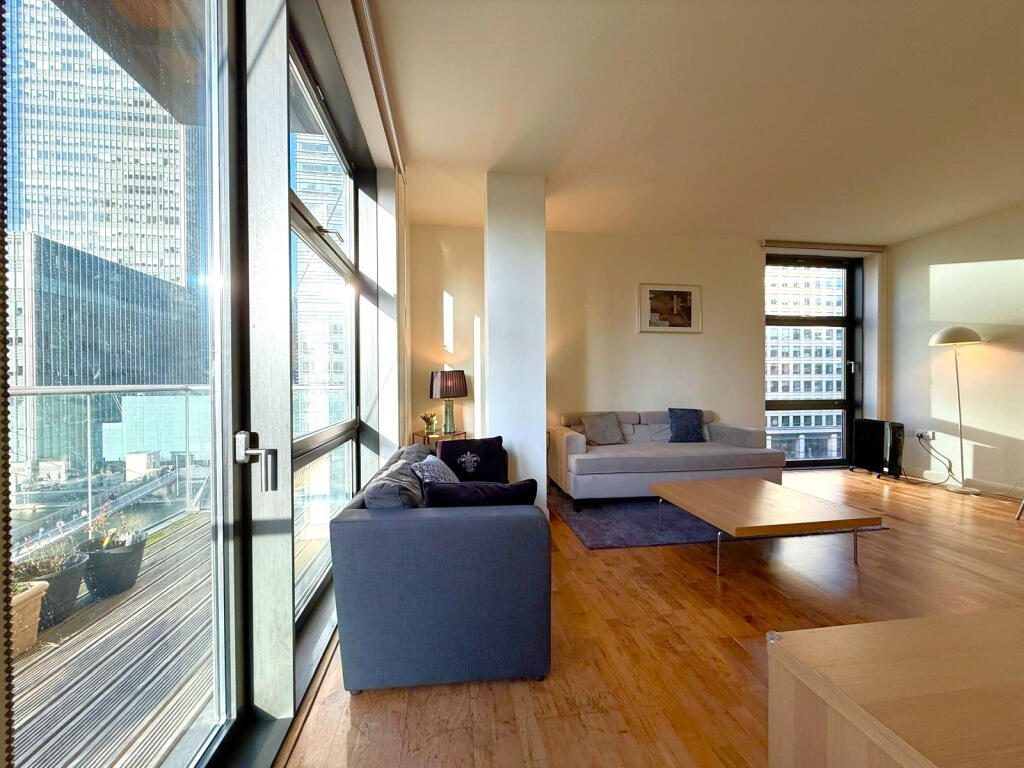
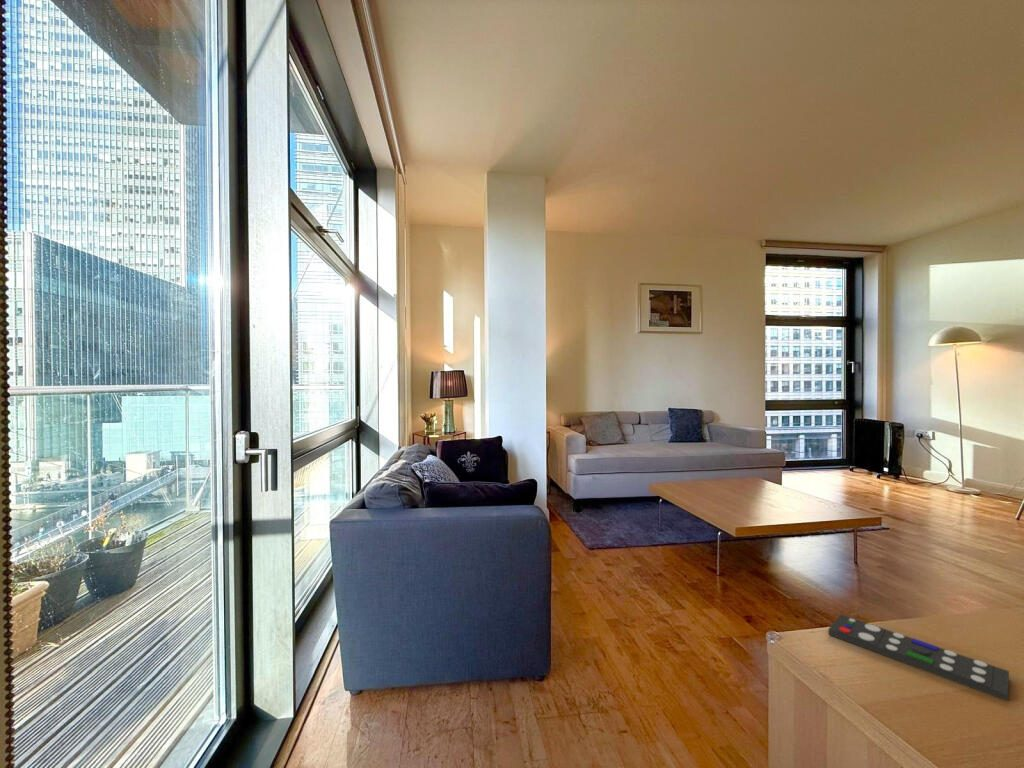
+ remote control (911, 650)
